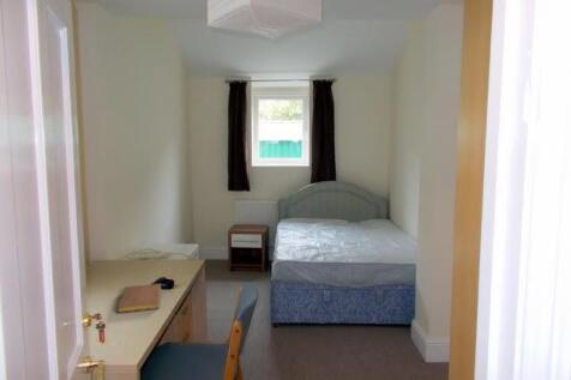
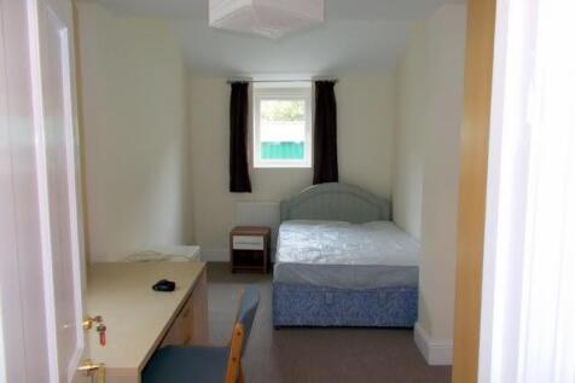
- notebook (140, 296)
